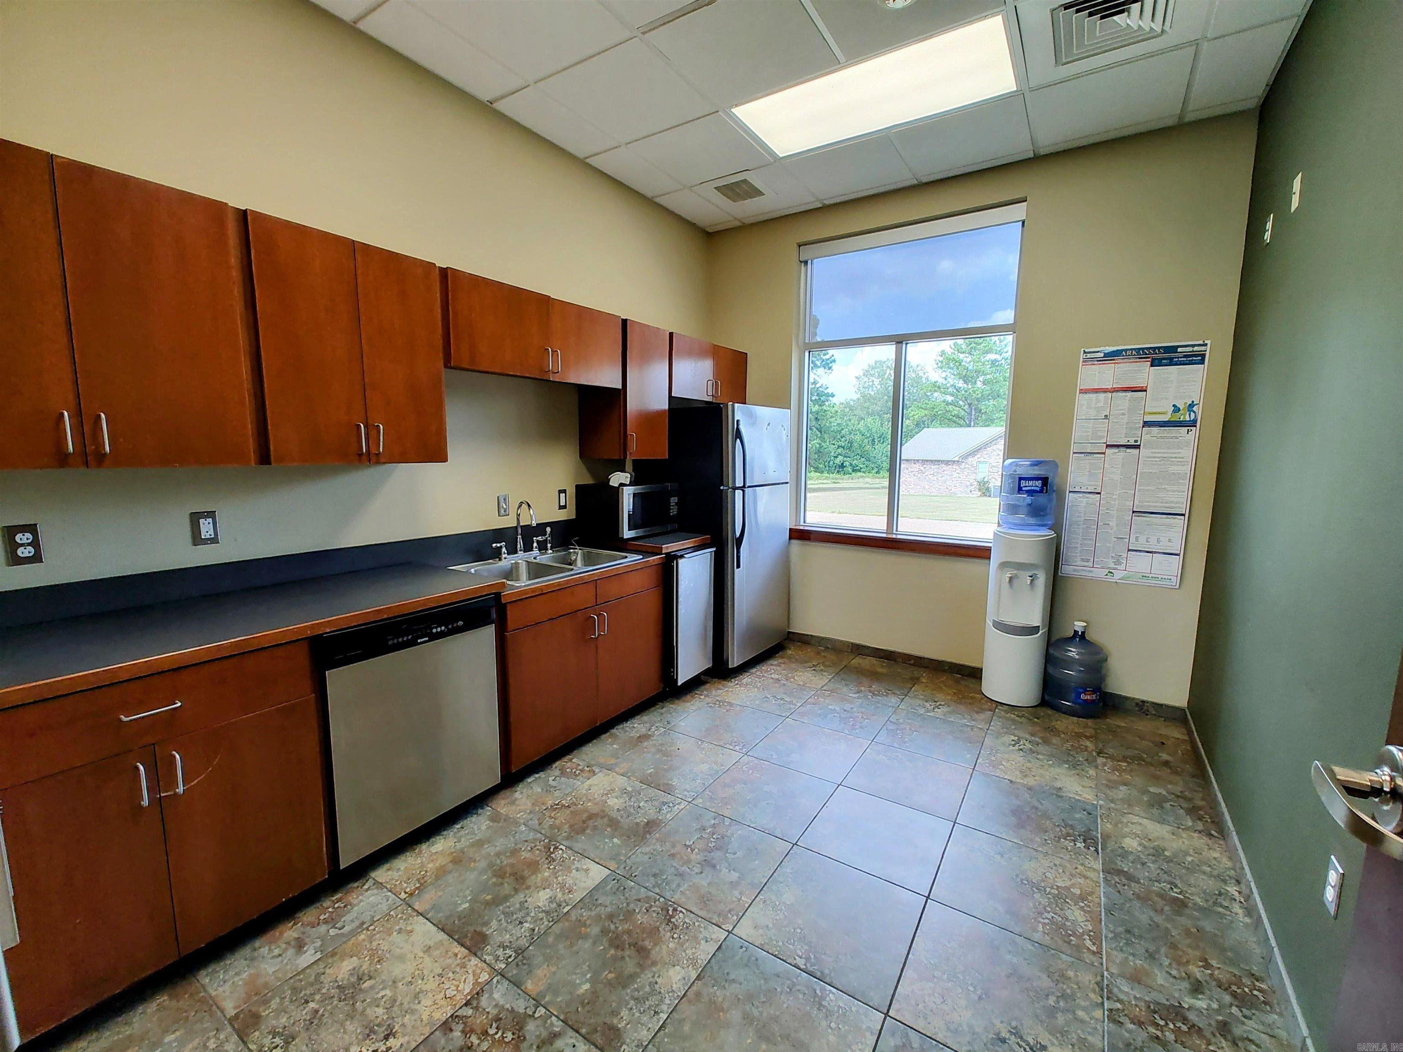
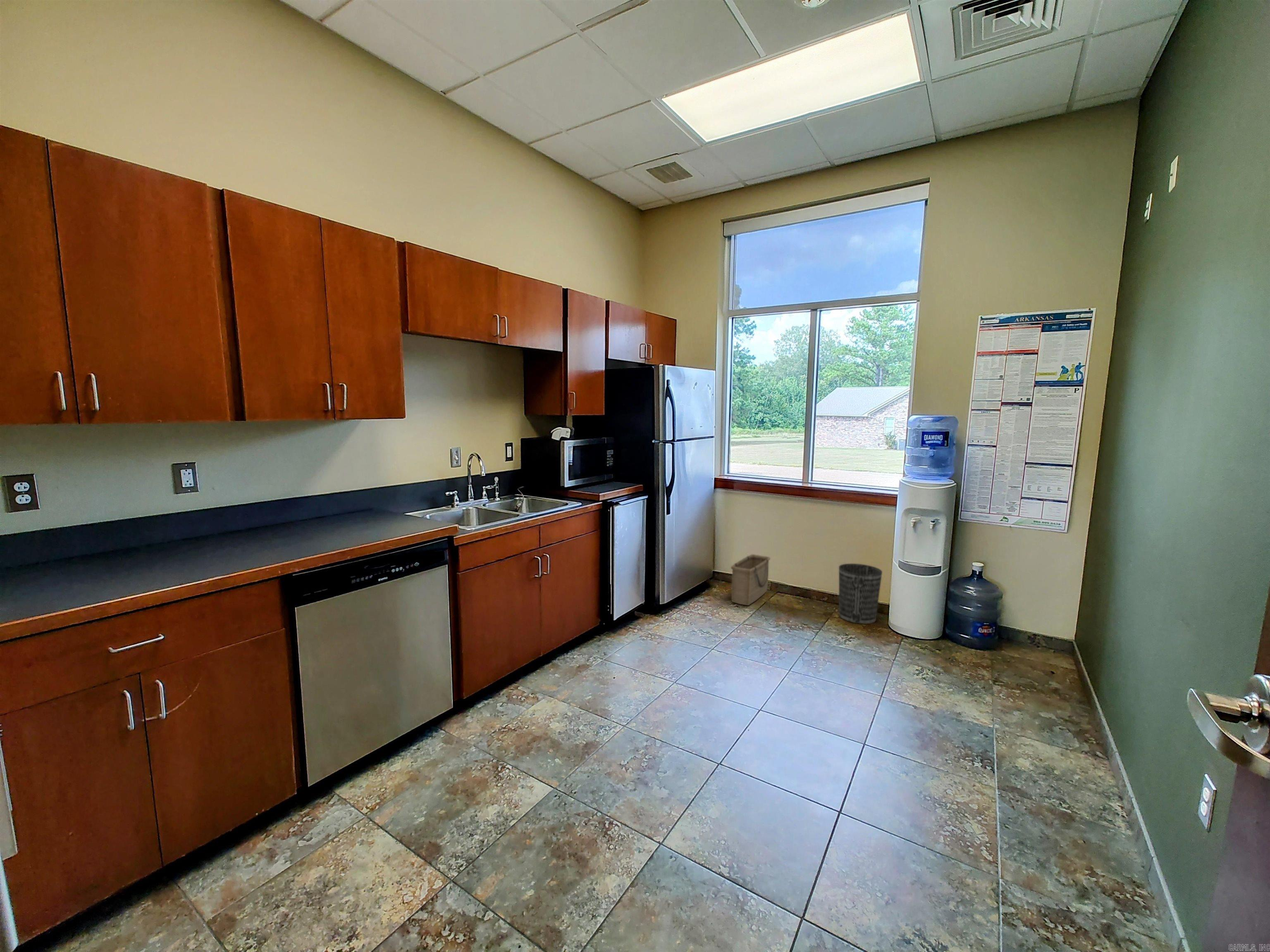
+ basket (750, 579)
+ wastebasket (859, 593)
